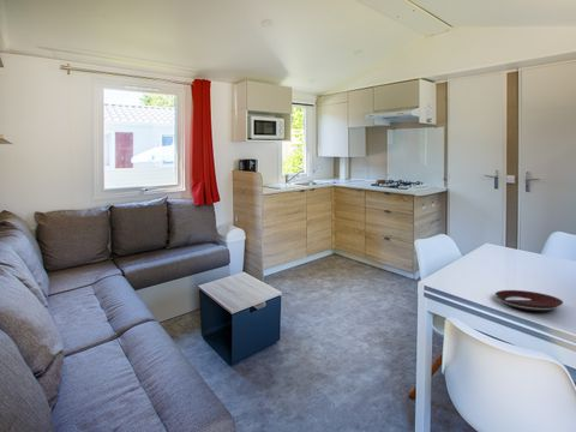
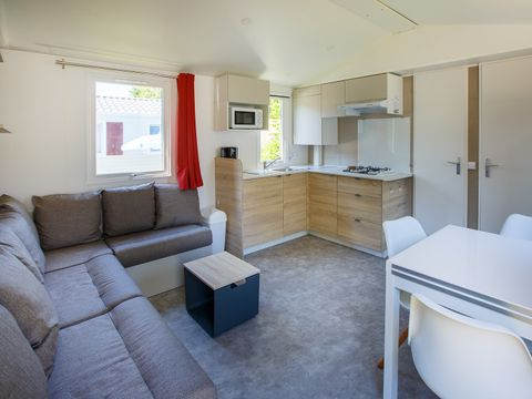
- plate (527, 301)
